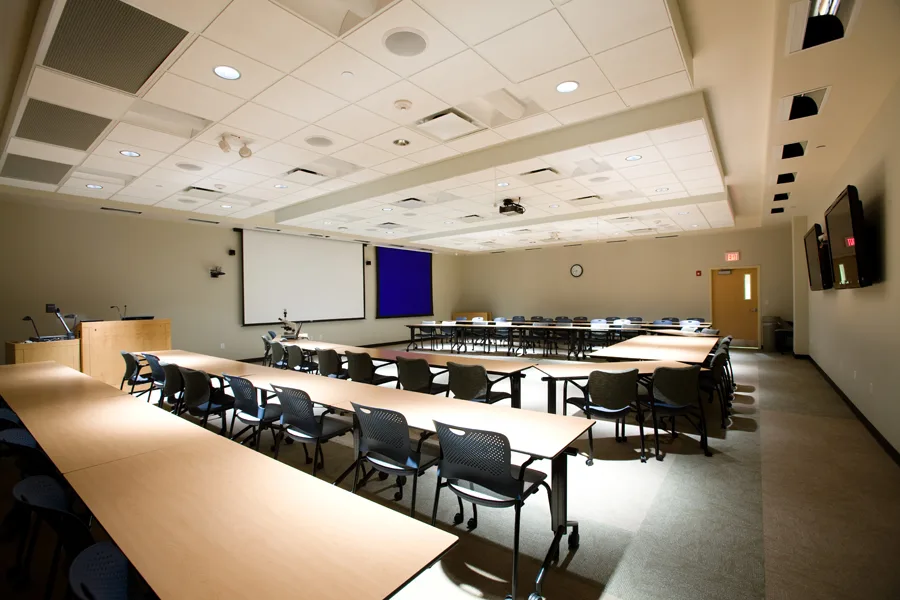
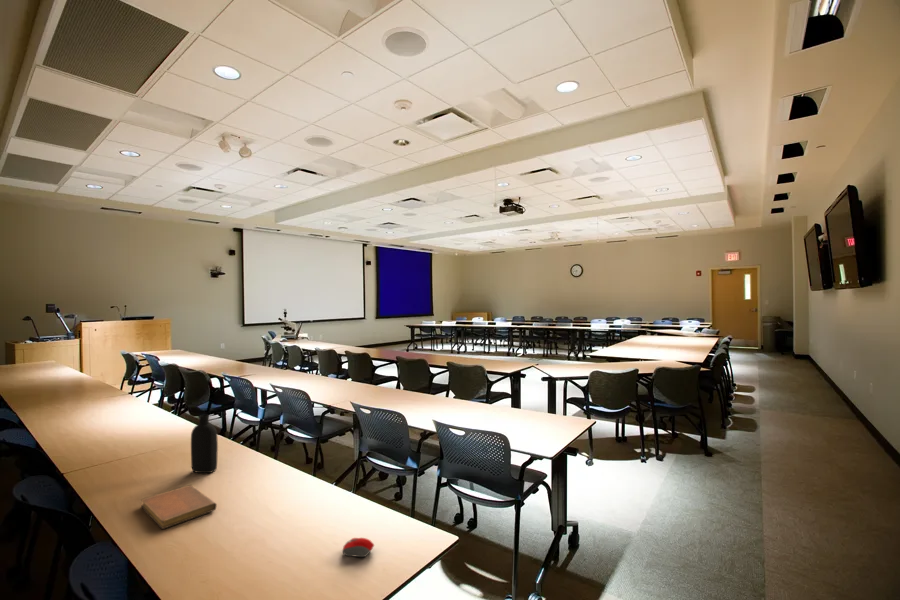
+ bottle (204, 443)
+ computer mouse (358, 545)
+ notebook (178, 504)
